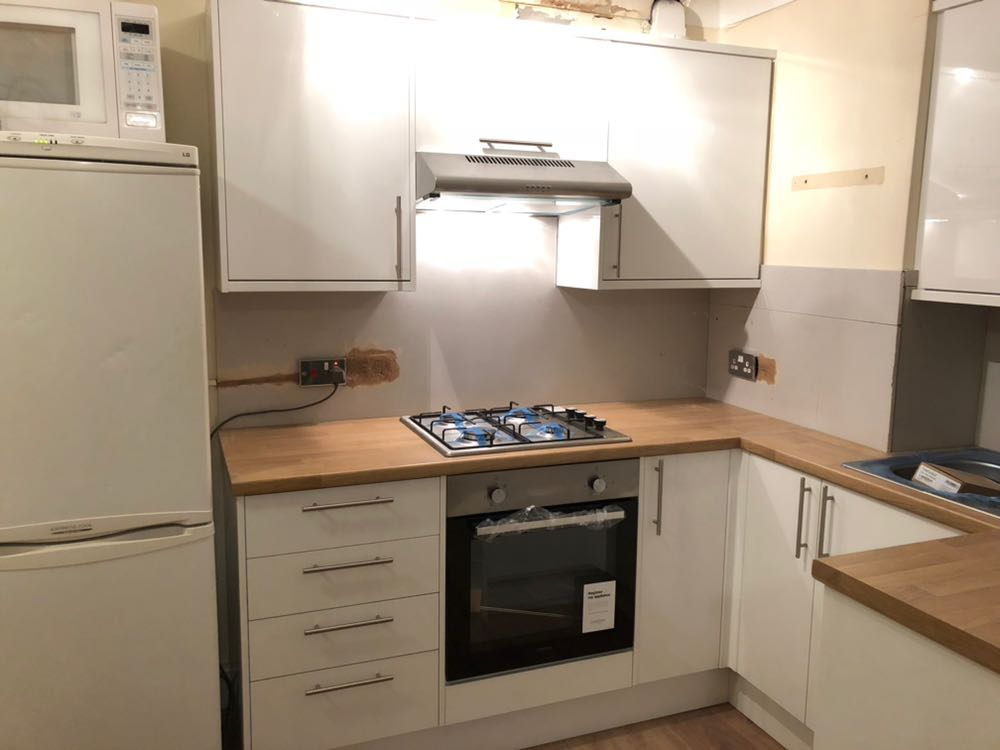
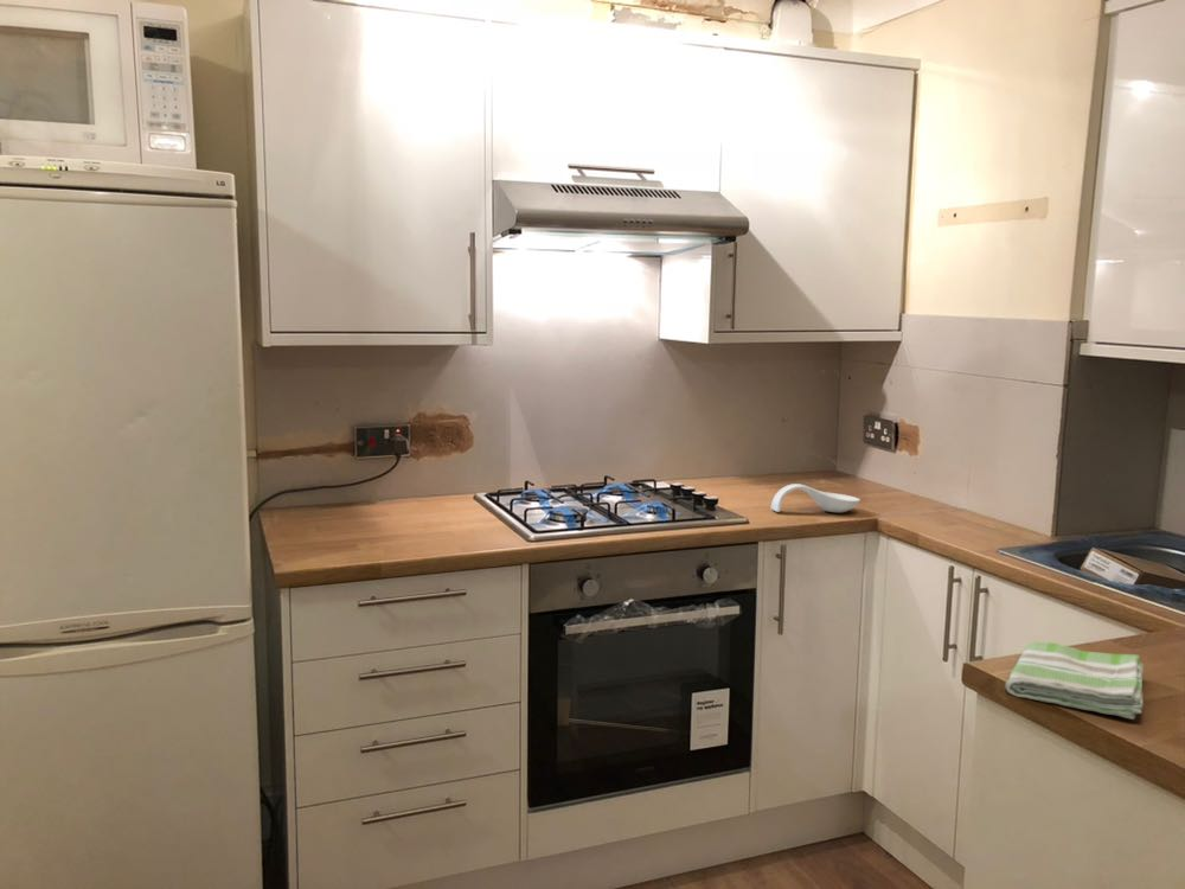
+ dish towel (1077, 671)
+ spoon rest (816, 497)
